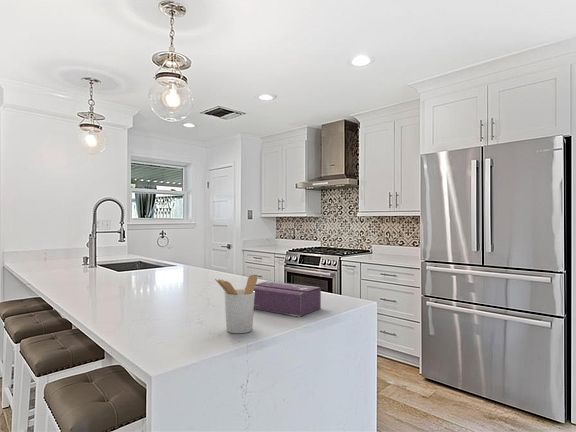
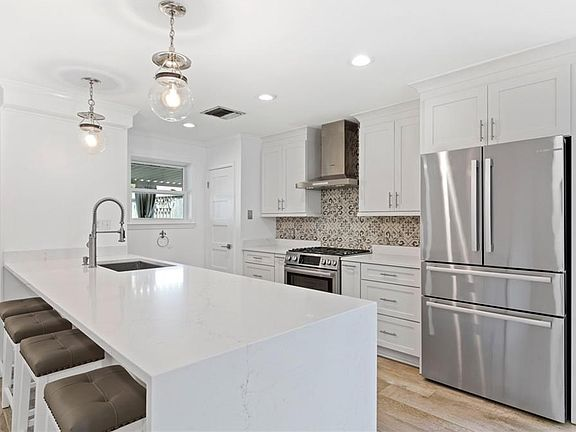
- tissue box (282, 297)
- utensil holder (234, 303)
